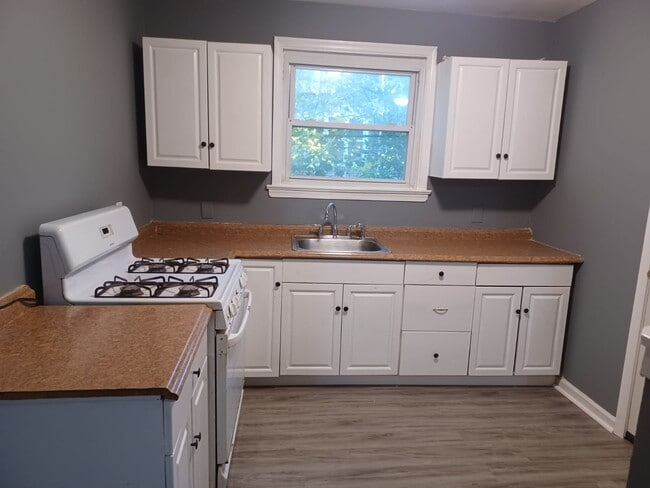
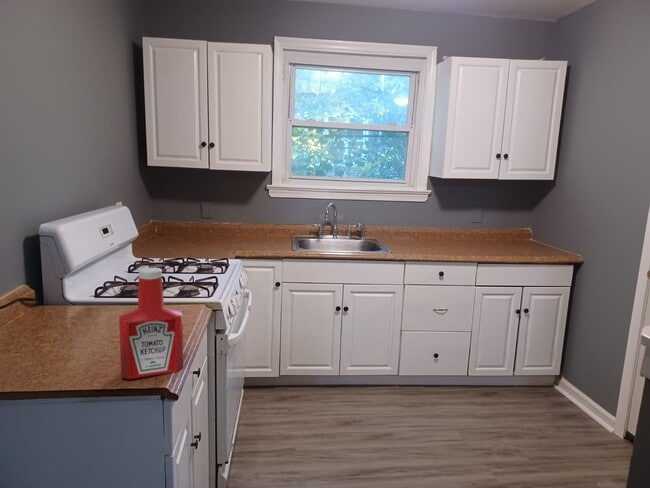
+ soap bottle (151, 321)
